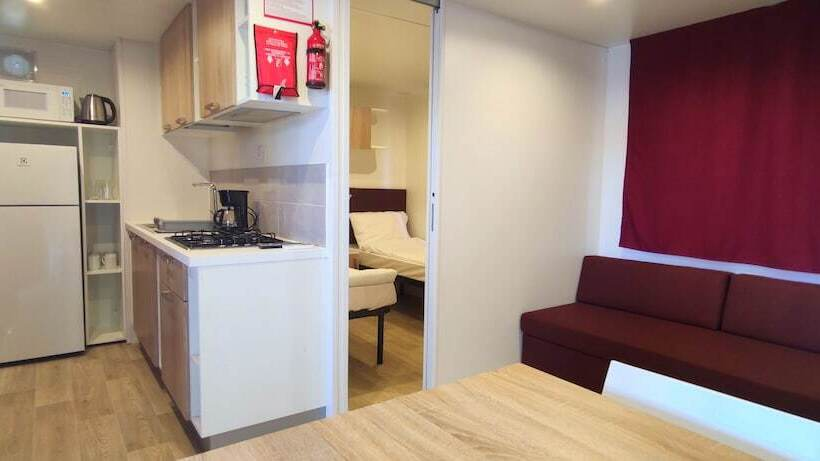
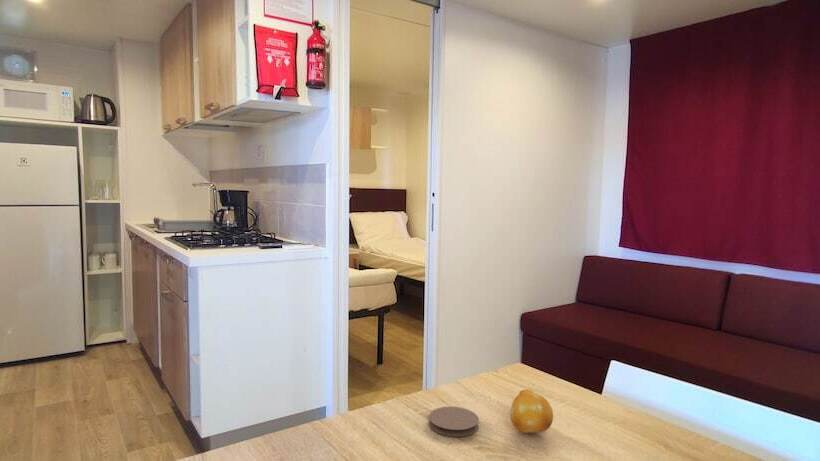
+ coaster (453, 420)
+ fruit (531, 413)
